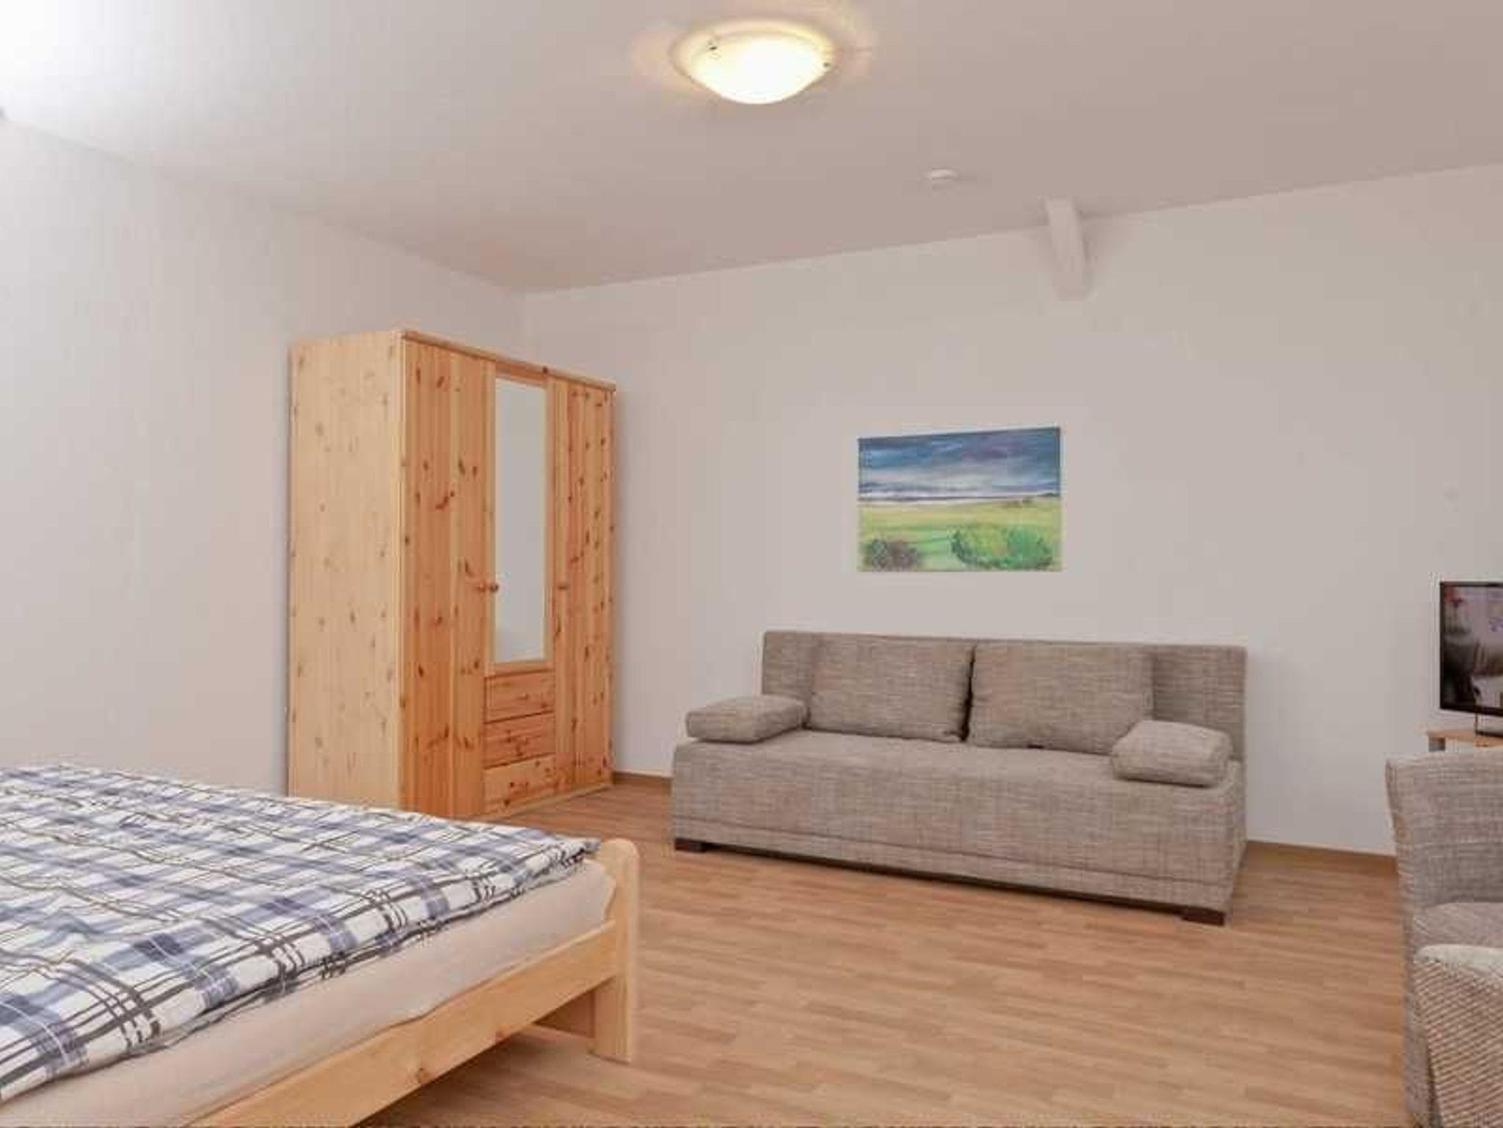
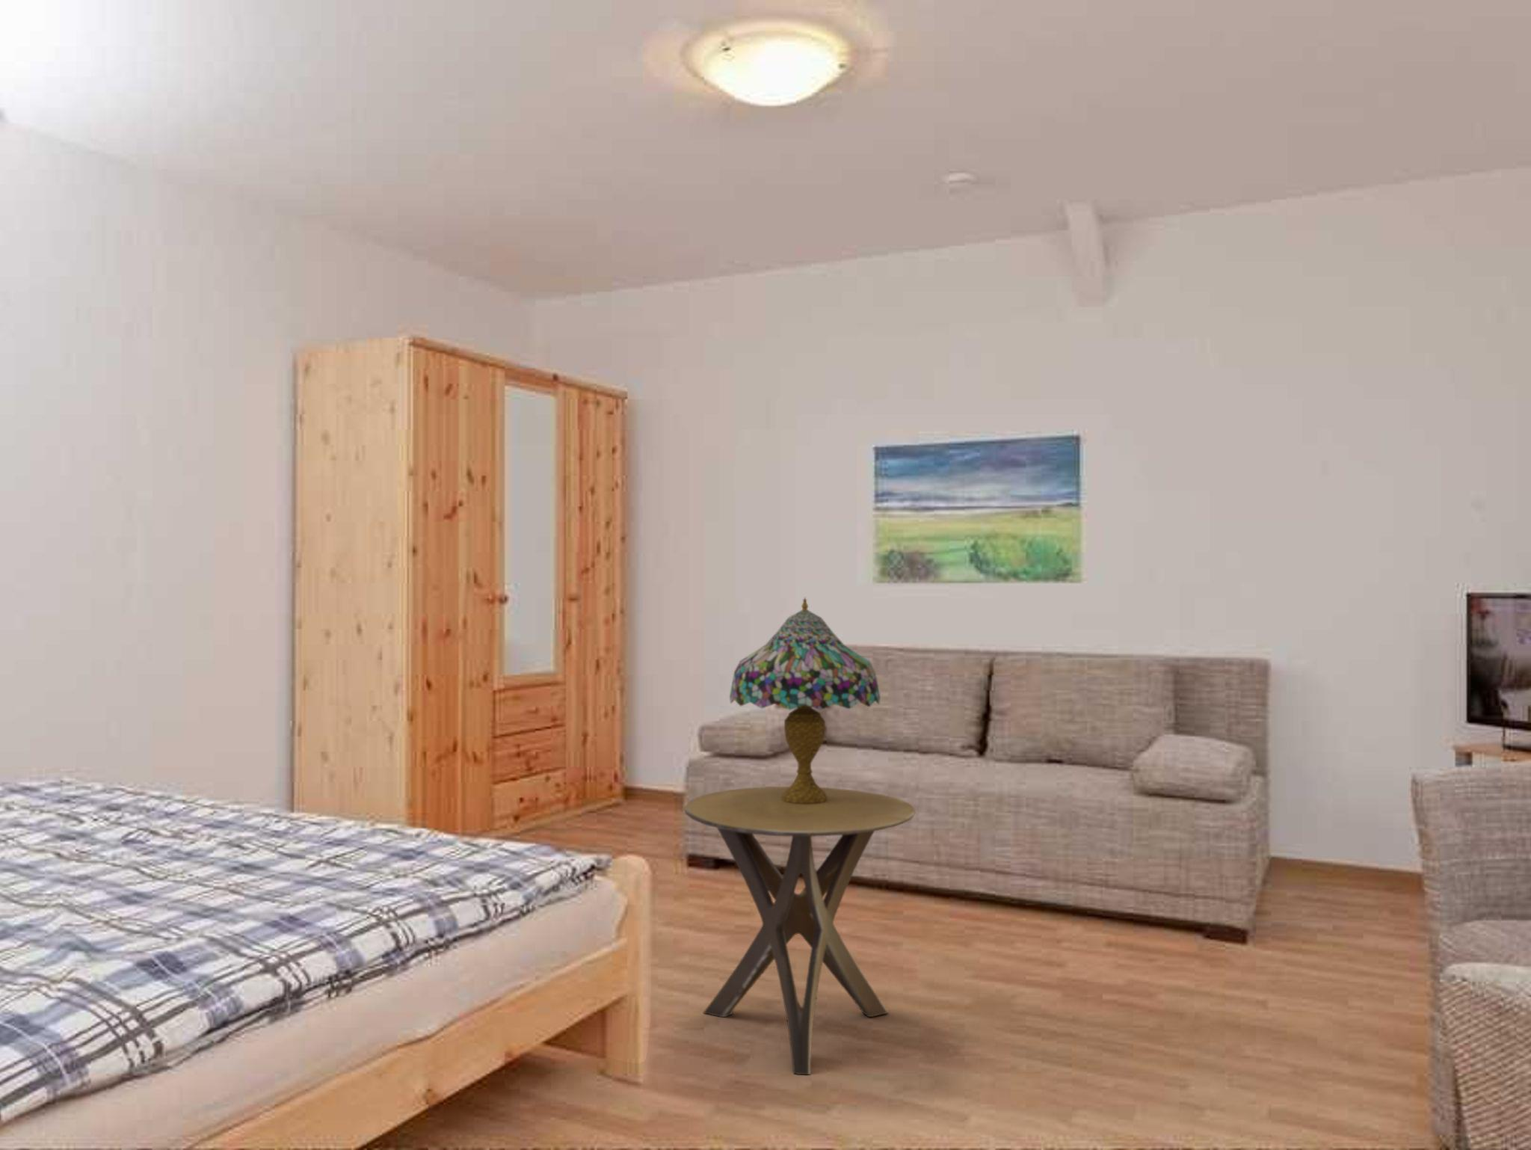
+ table lamp (804, 697)
+ side table (798, 917)
